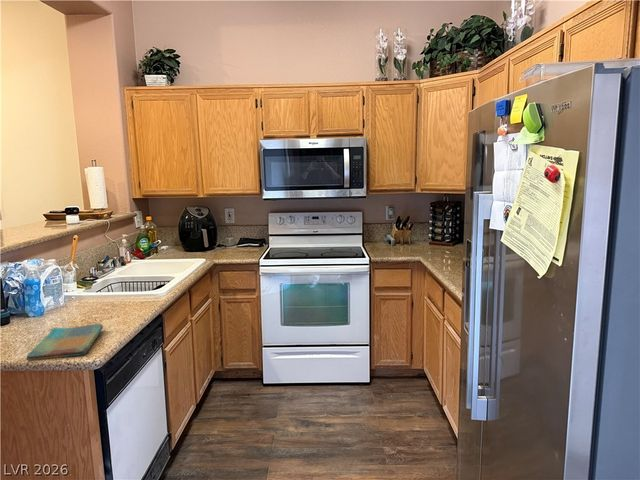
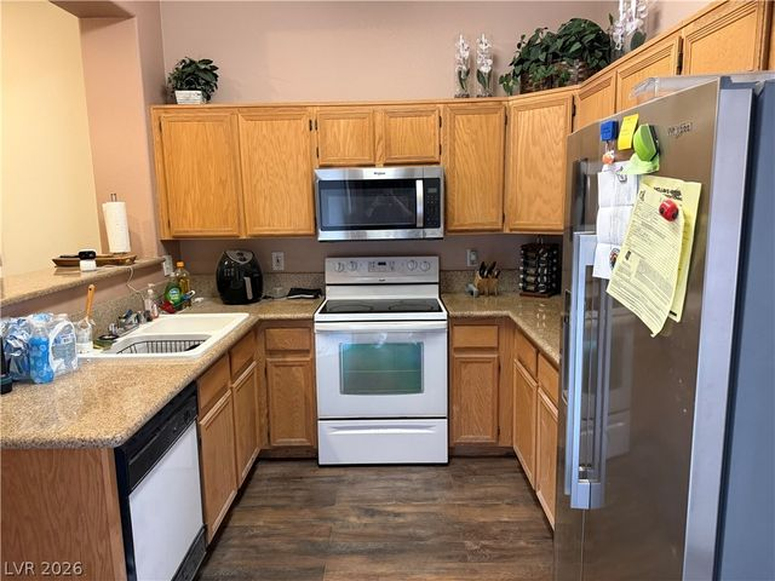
- dish towel (68, 340)
